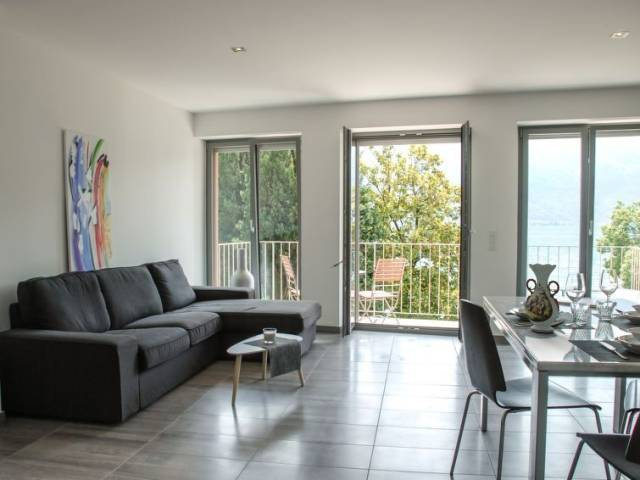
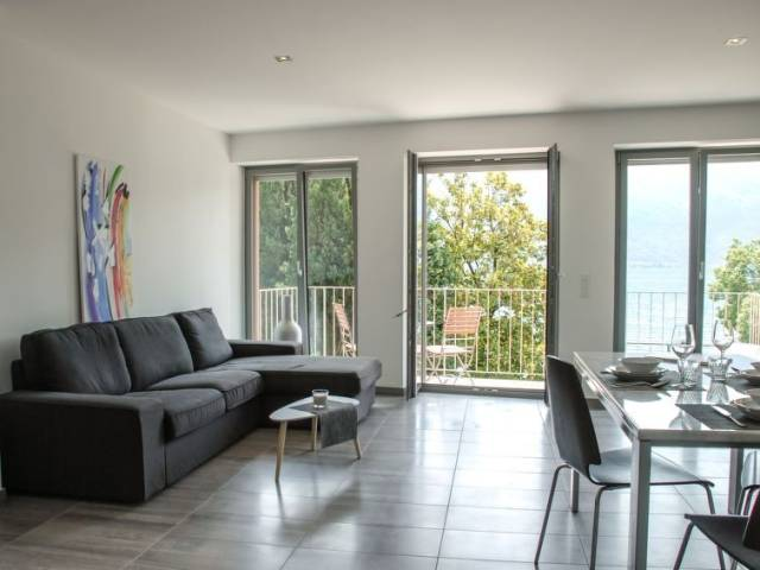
- vase (542, 297)
